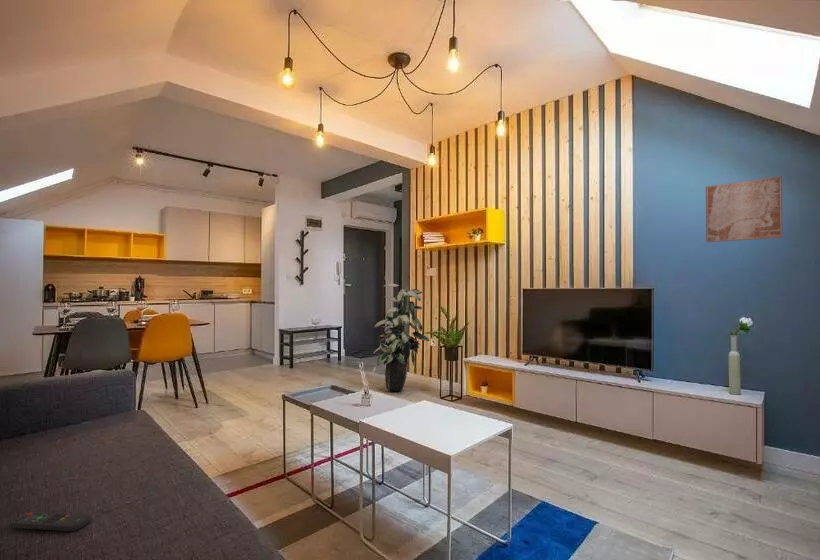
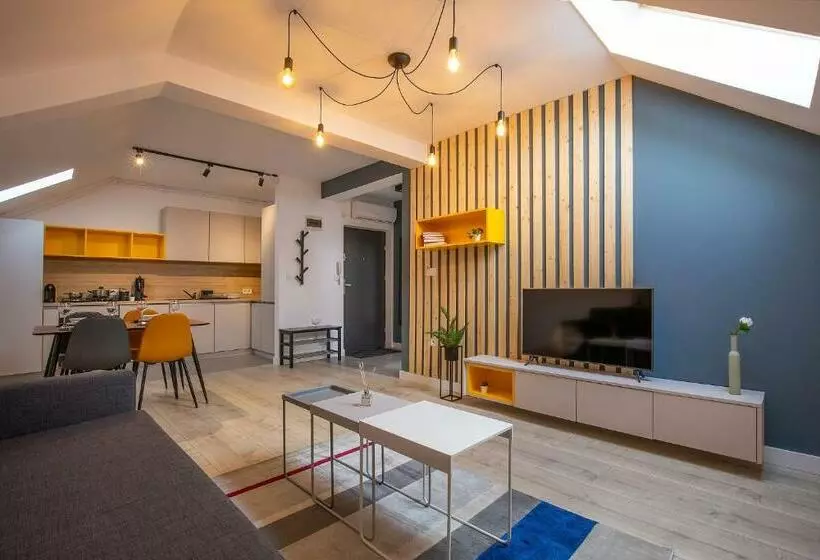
- wall art (742, 210)
- remote control (51, 521)
- indoor plant (398, 336)
